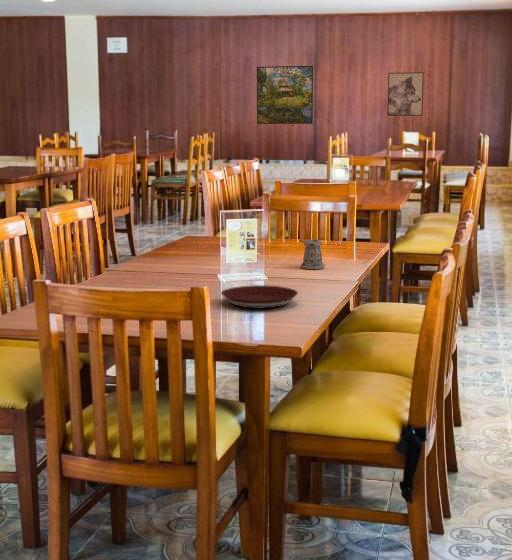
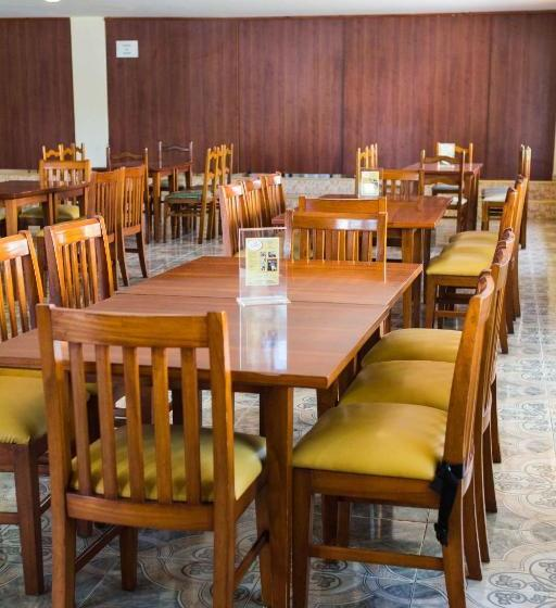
- pepper shaker (311, 252)
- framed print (284, 95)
- wall art (405, 94)
- plate (259, 297)
